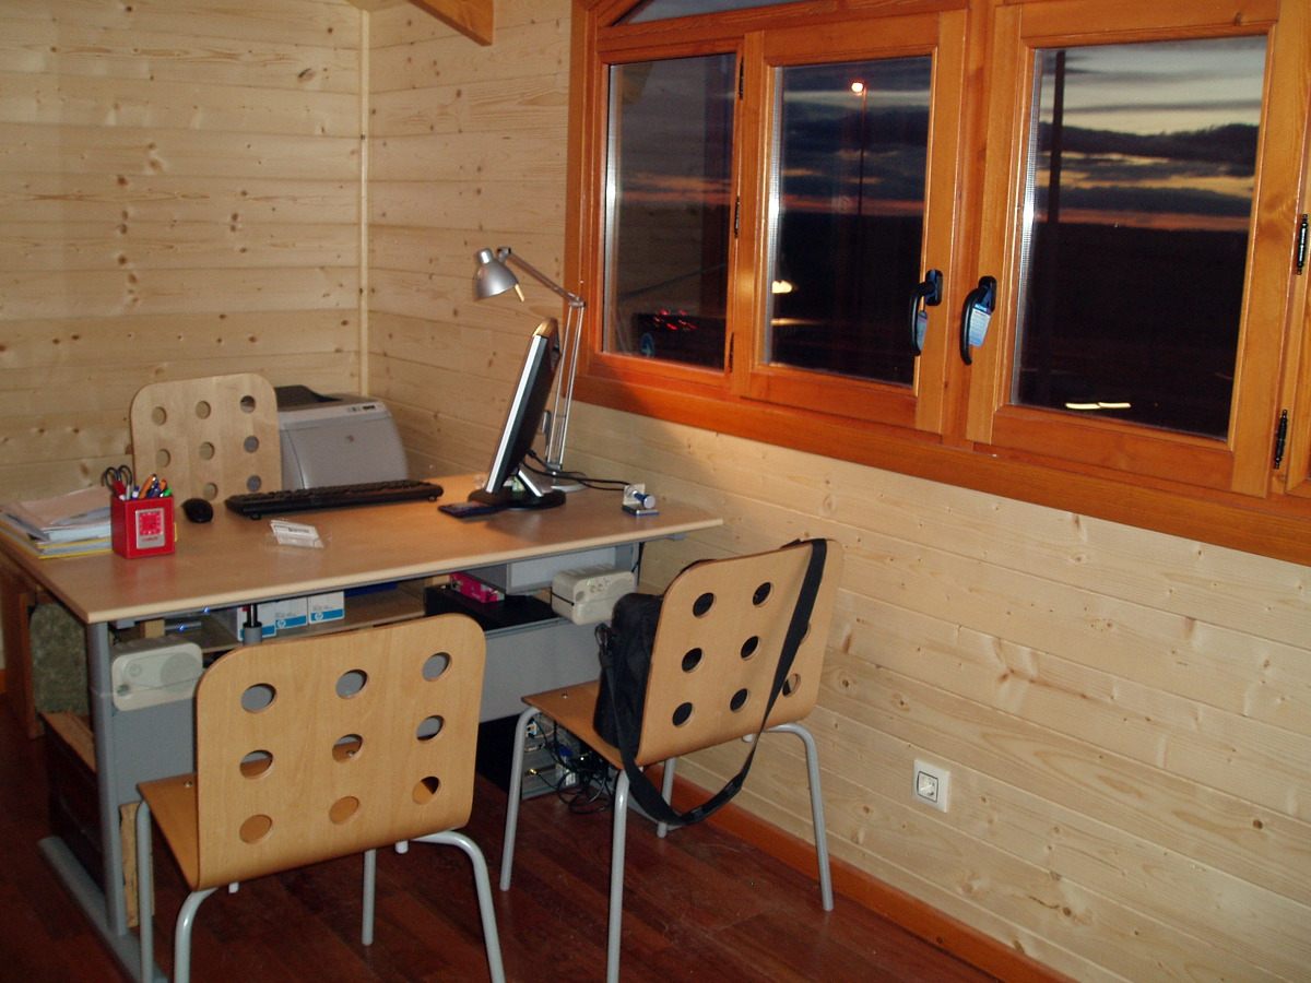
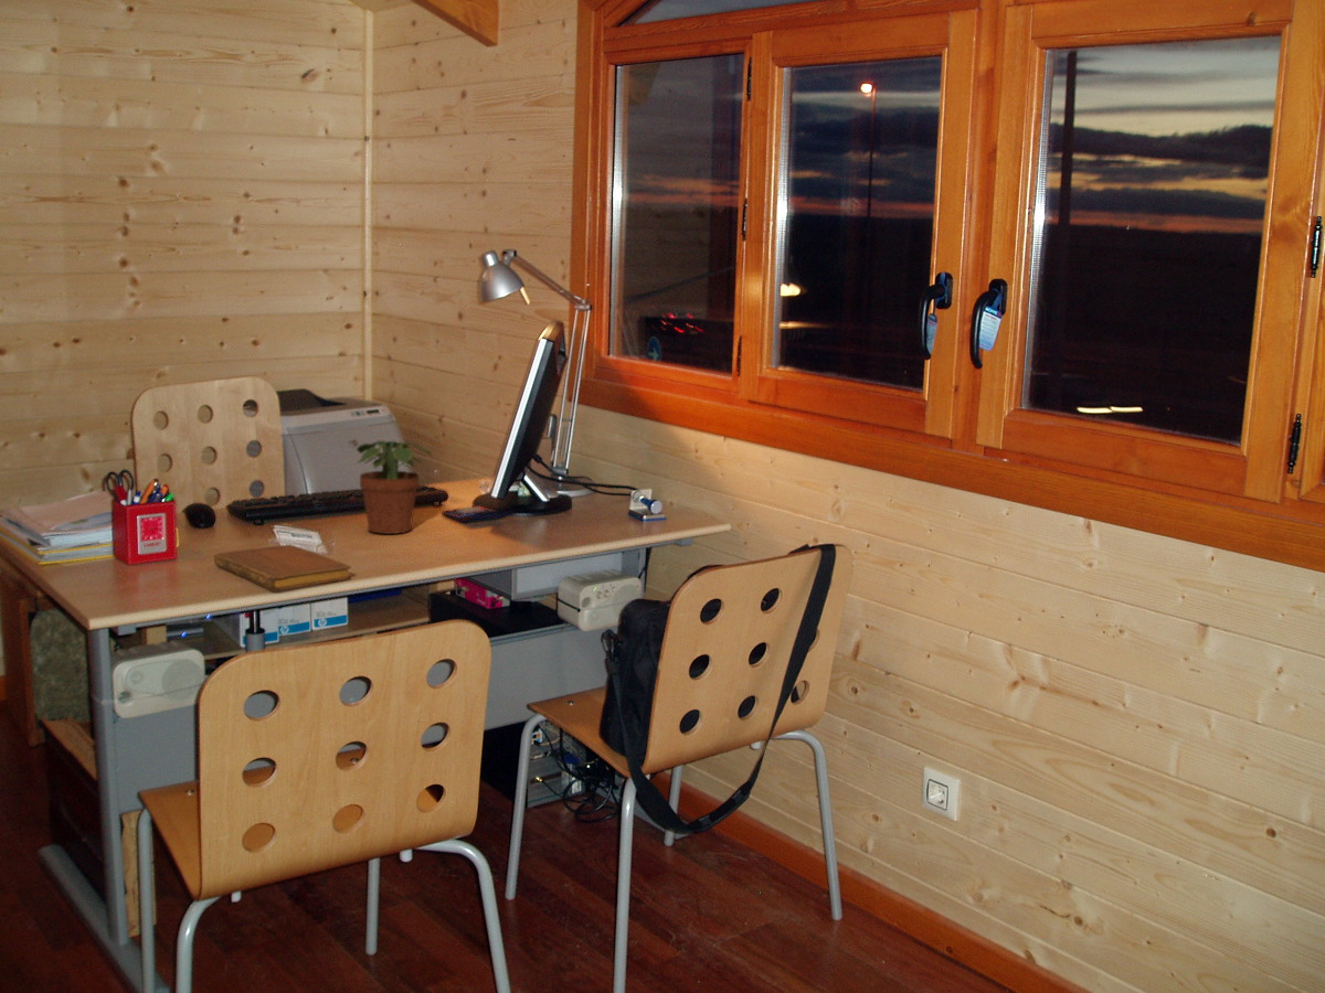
+ potted plant (392, 487)
+ notebook (282, 566)
